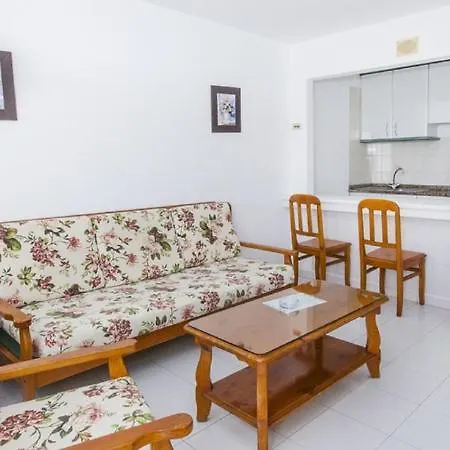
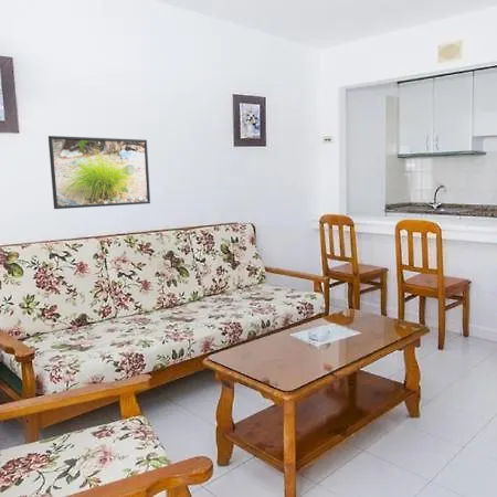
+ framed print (103, 172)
